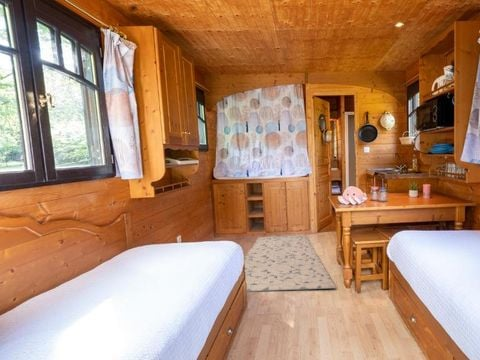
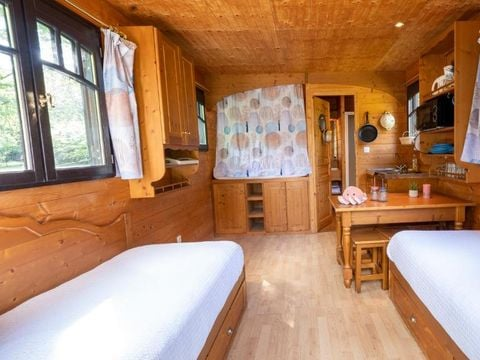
- rug (267, 257)
